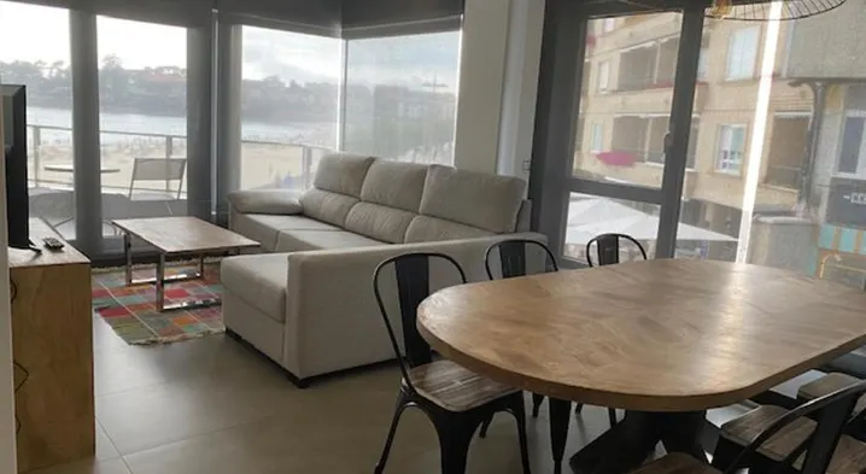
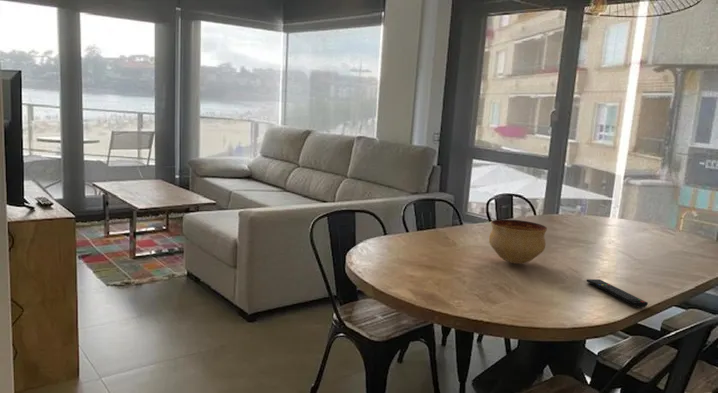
+ bowl (516, 244)
+ remote control (615, 292)
